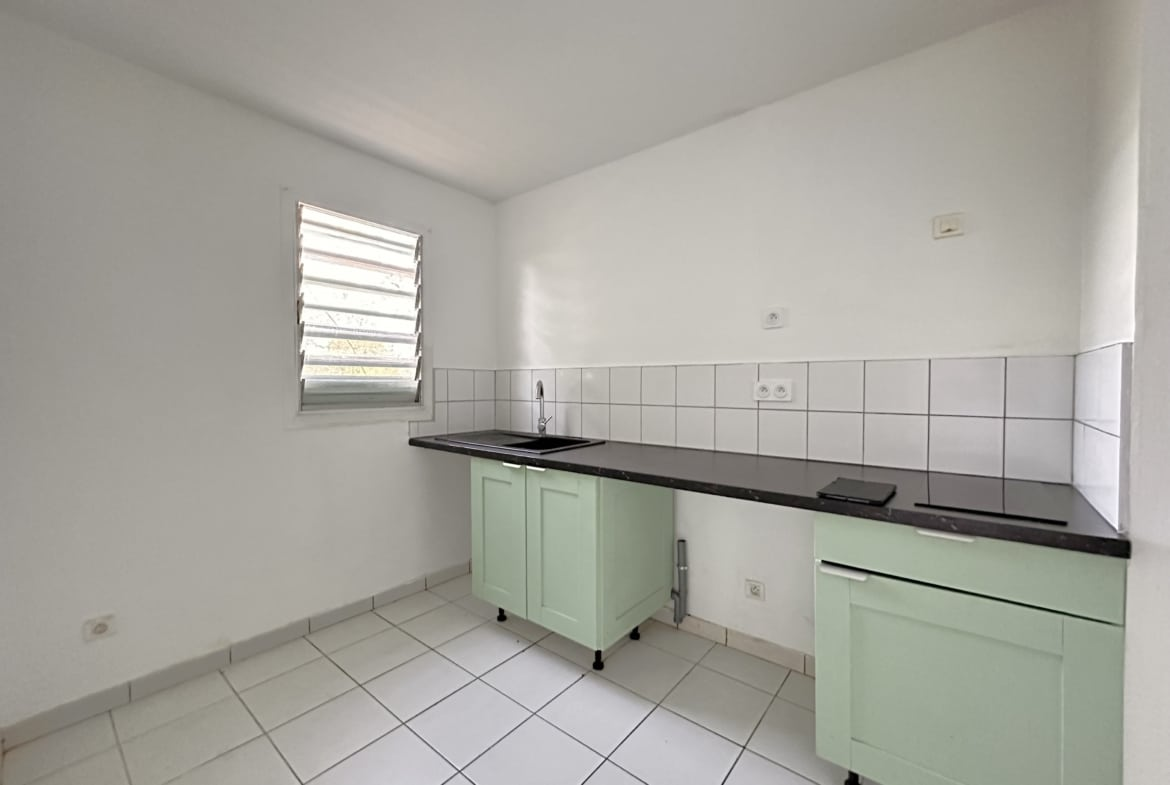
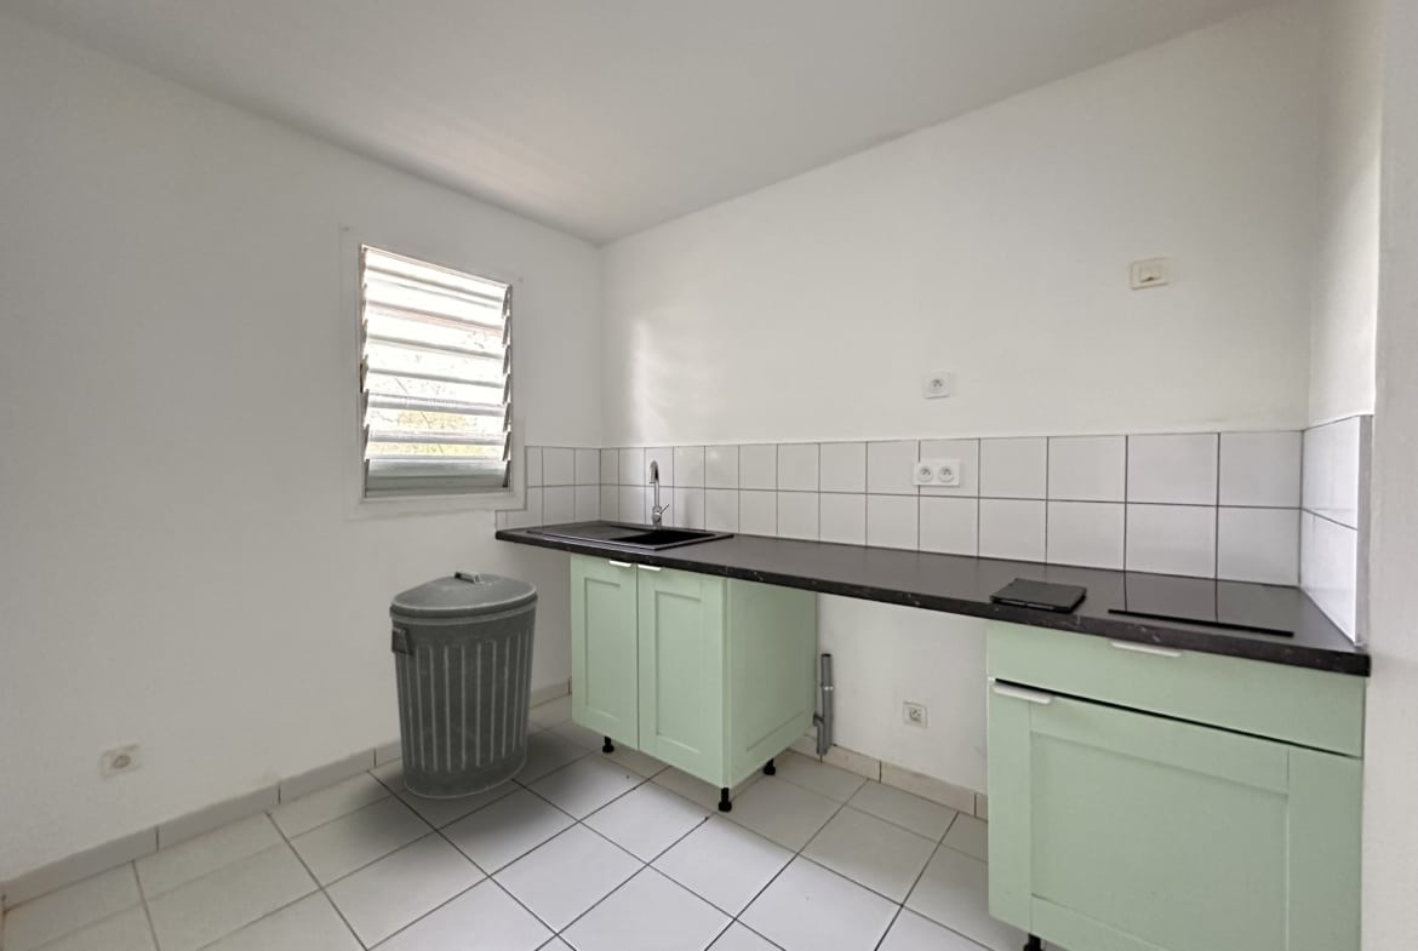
+ trash can (467, 669)
